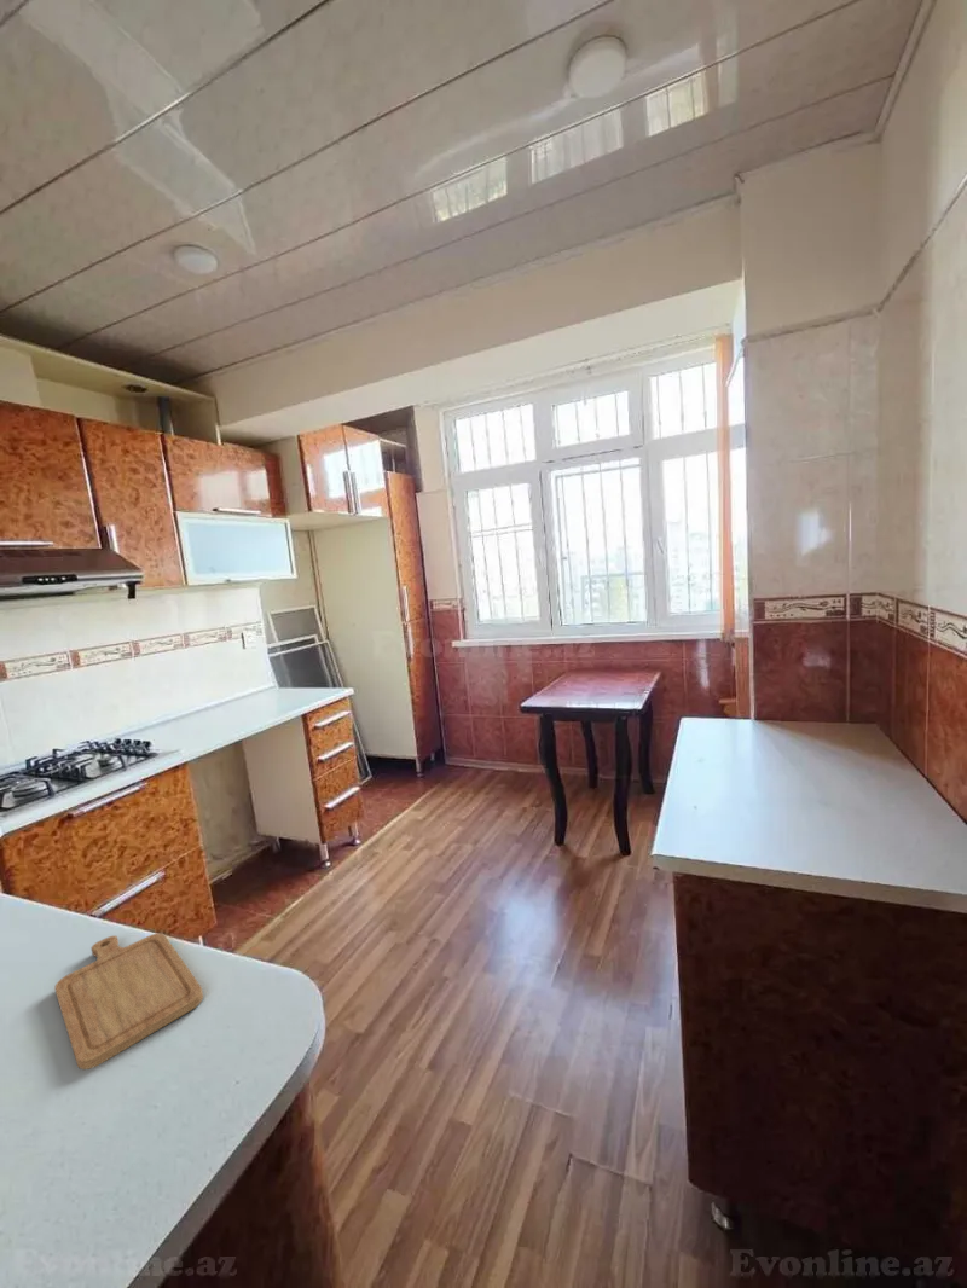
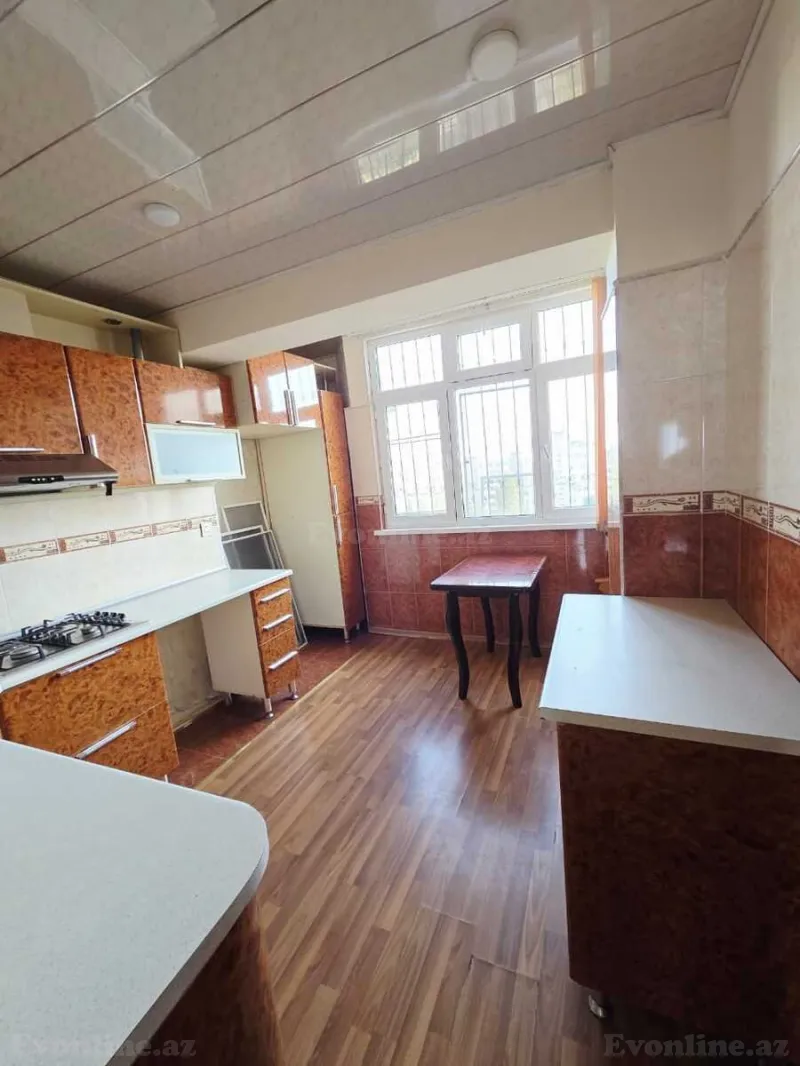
- chopping board (122, 981)
